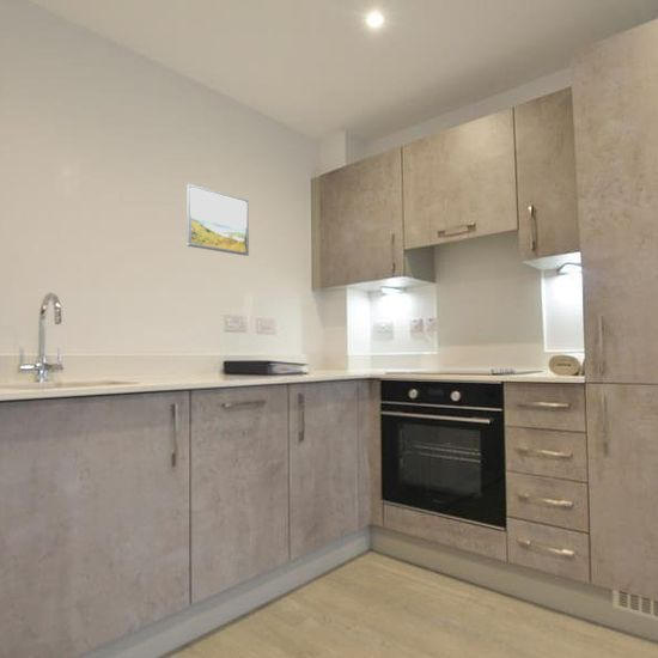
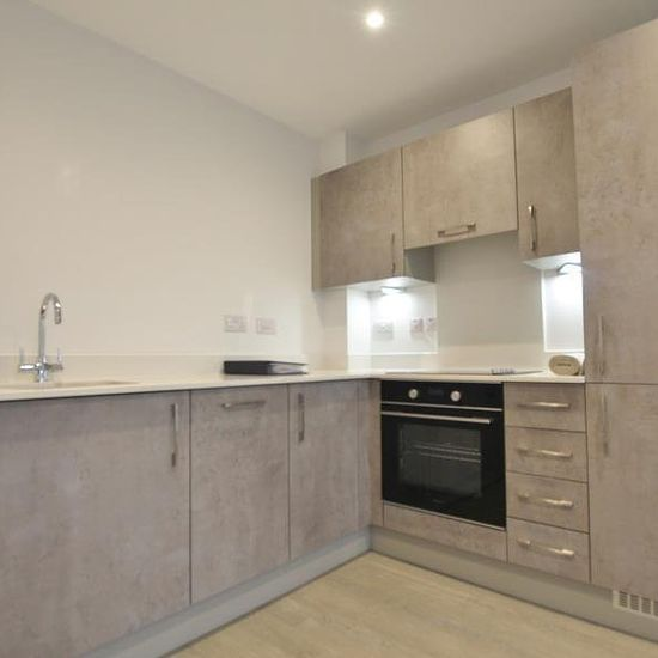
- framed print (219, 221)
